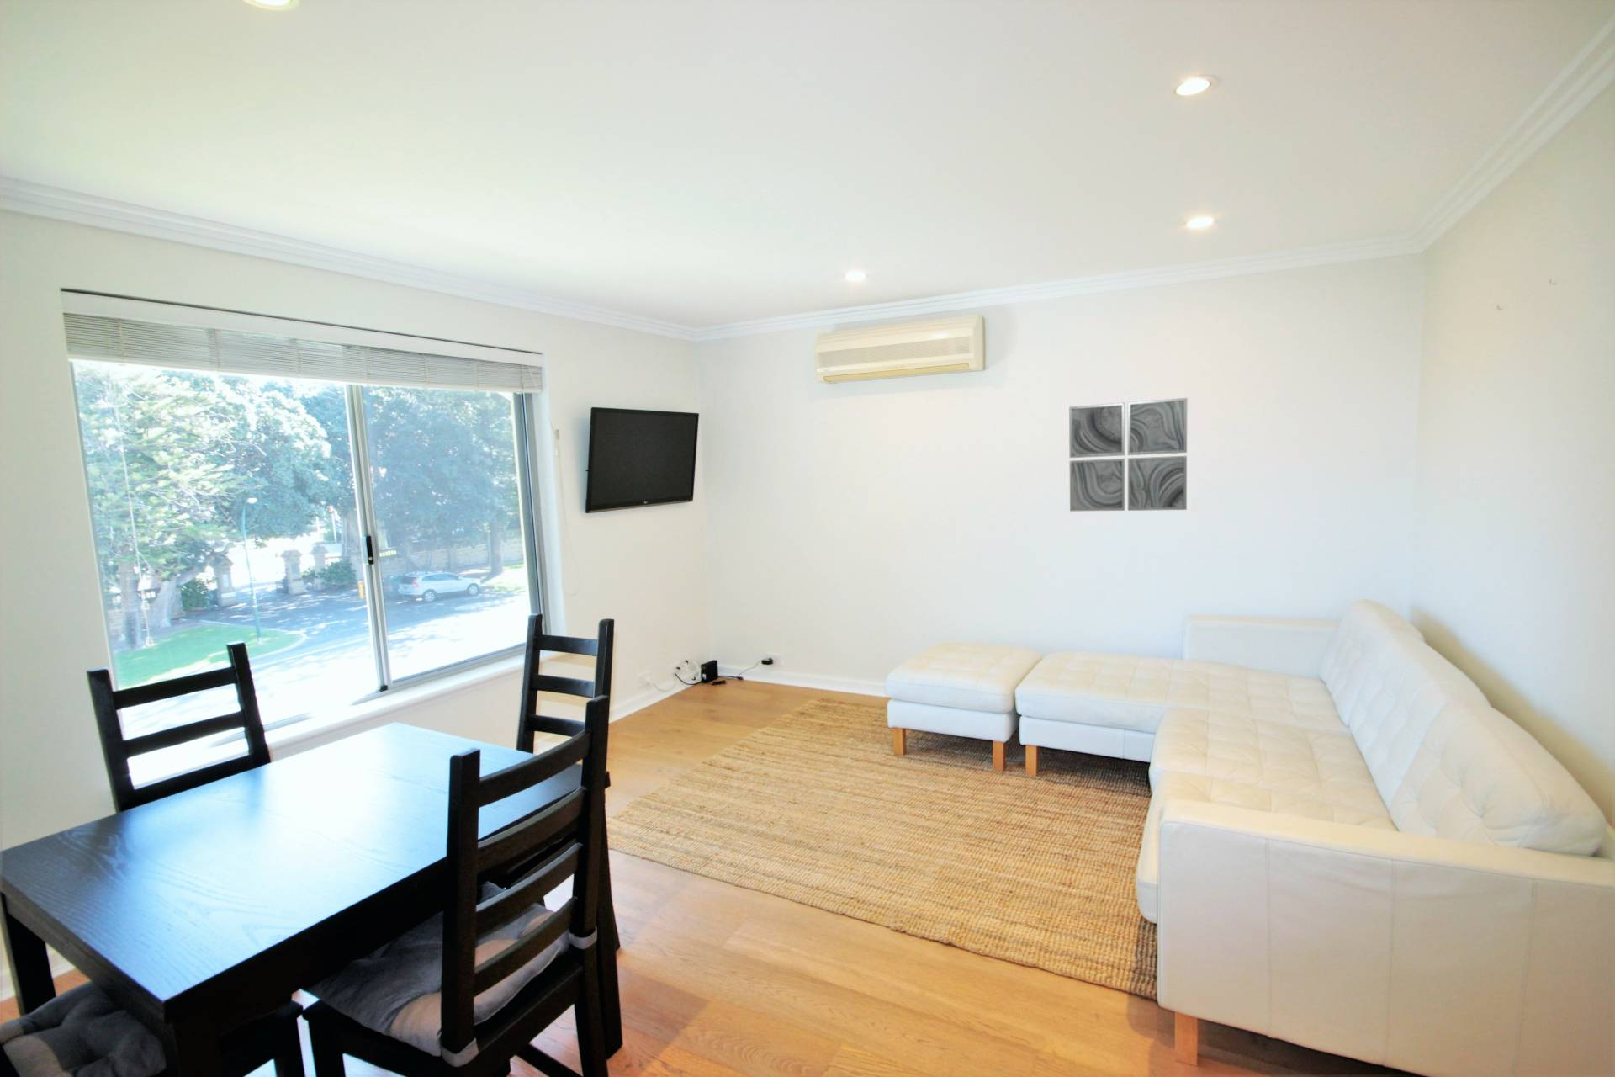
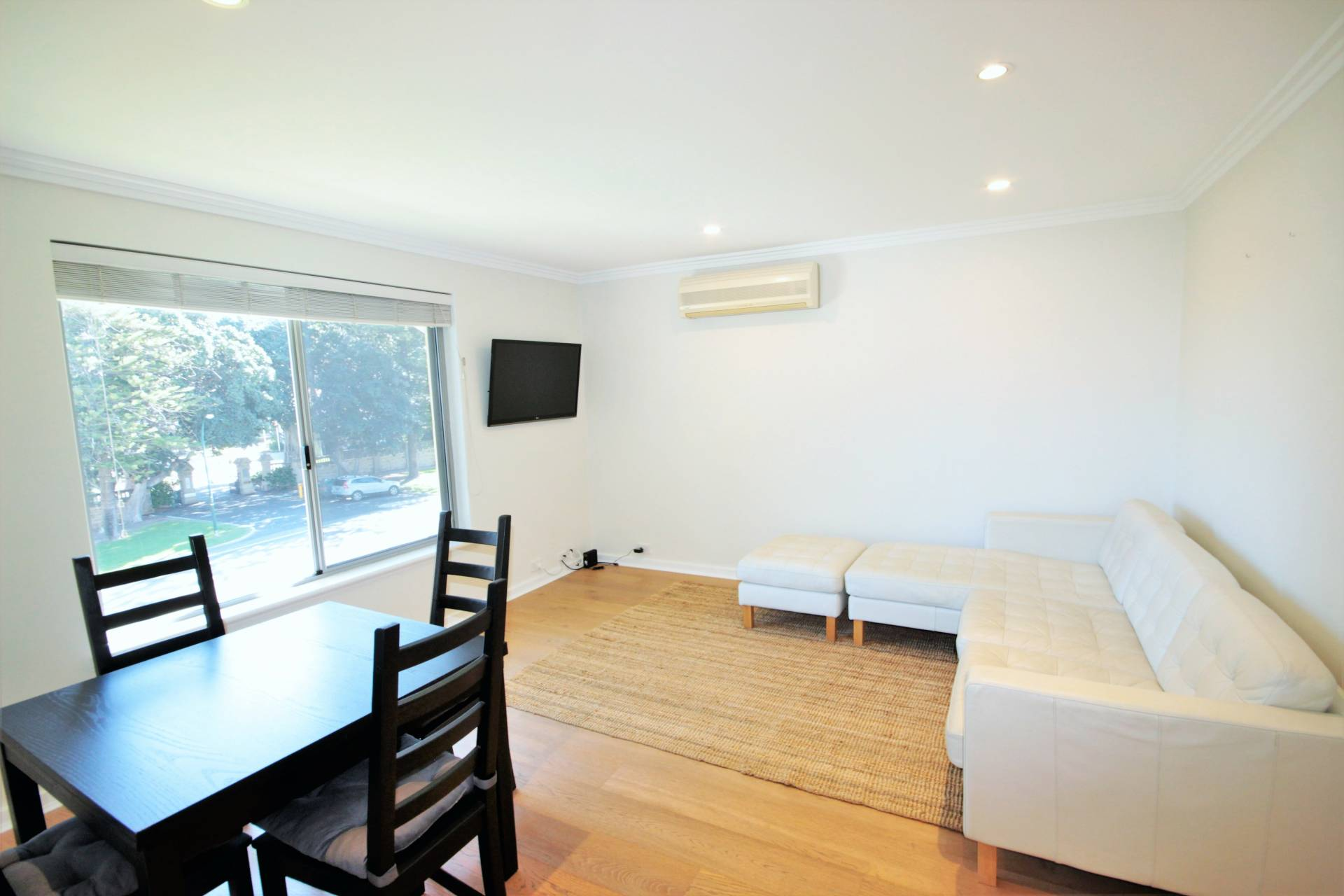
- wall art (1128, 454)
